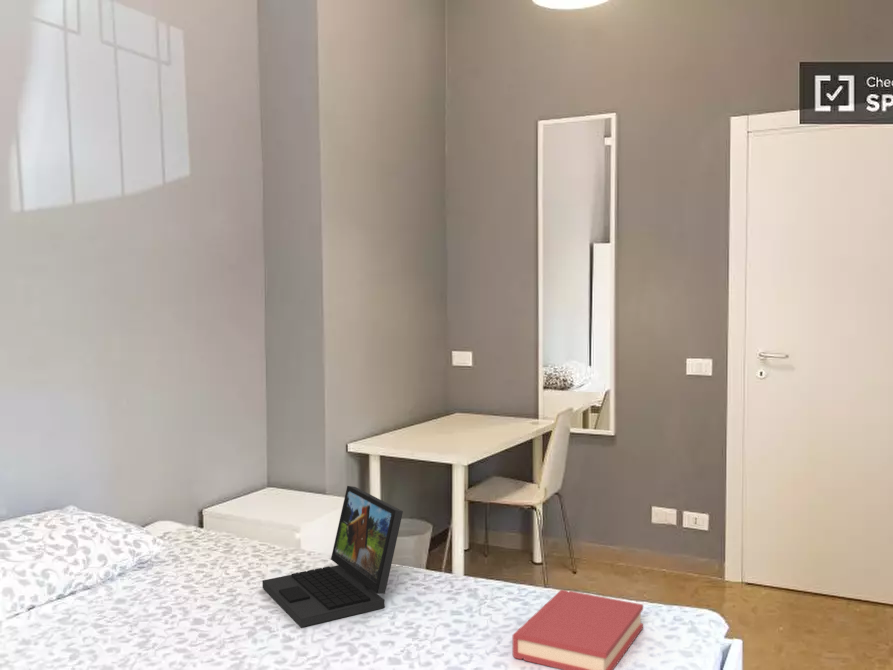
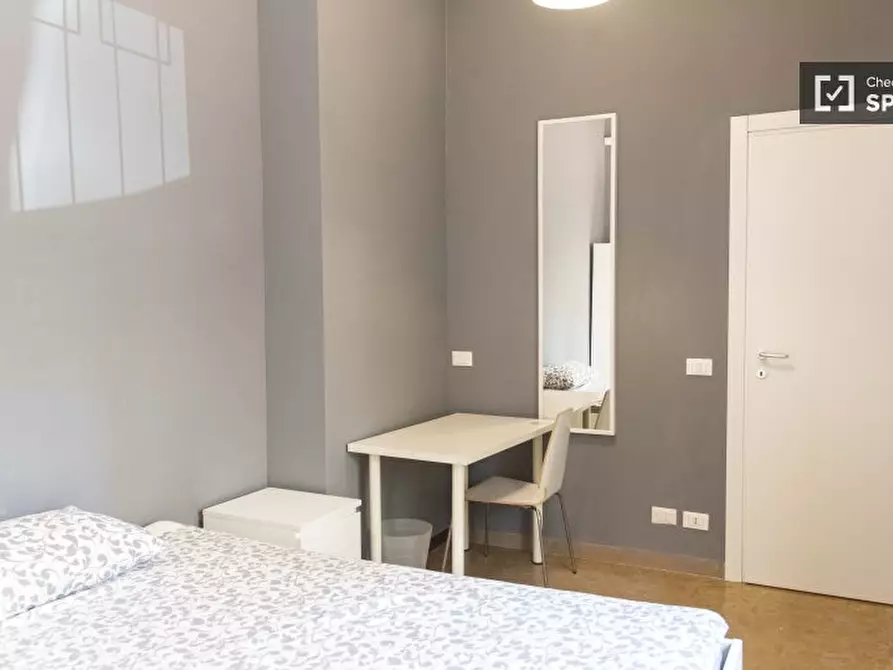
- laptop (333, 549)
- hardback book (580, 630)
